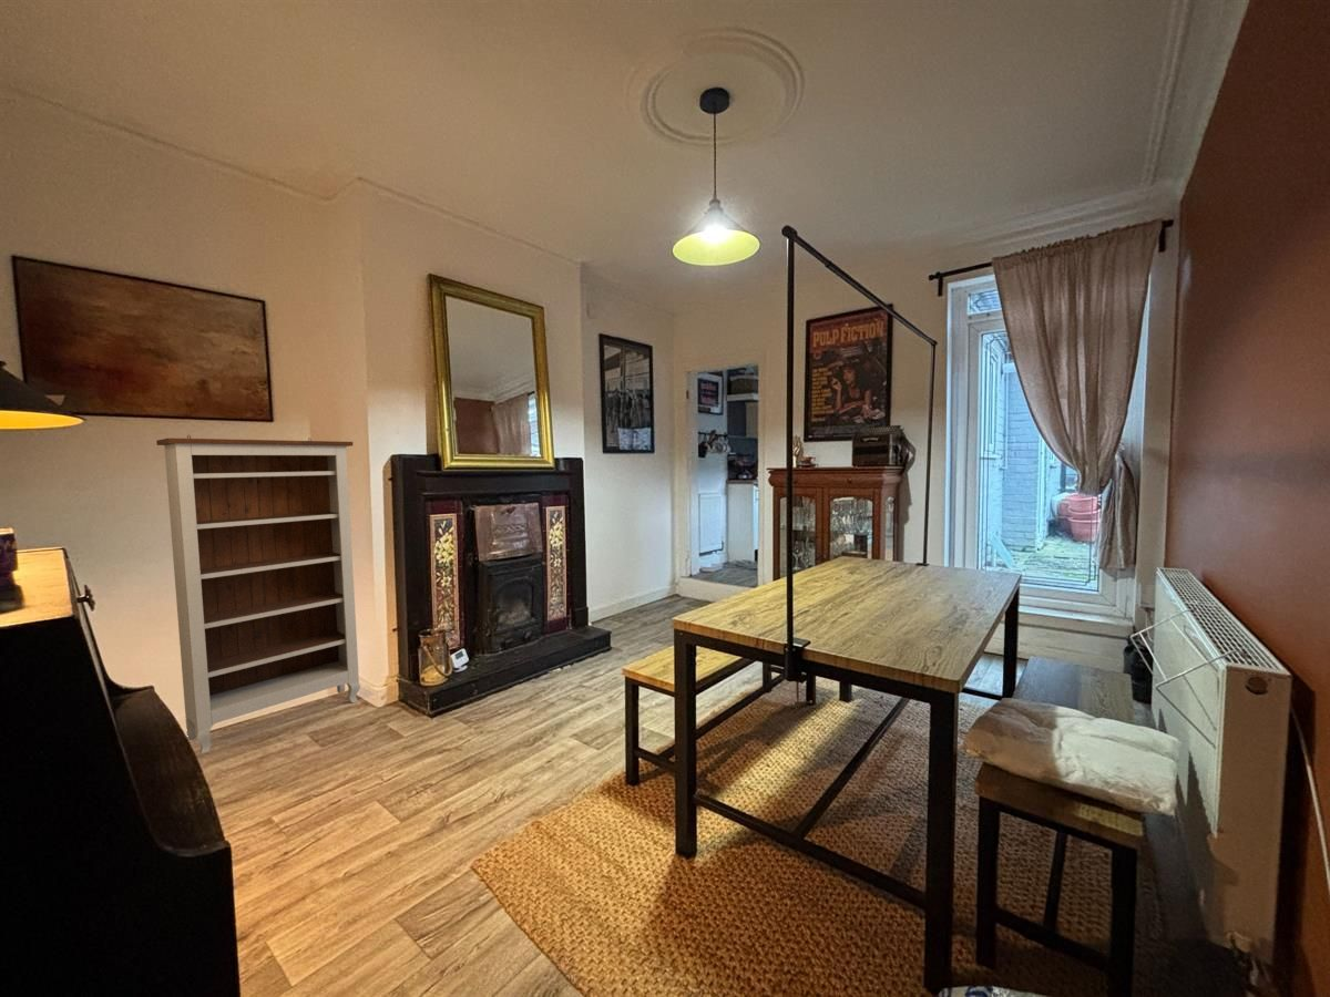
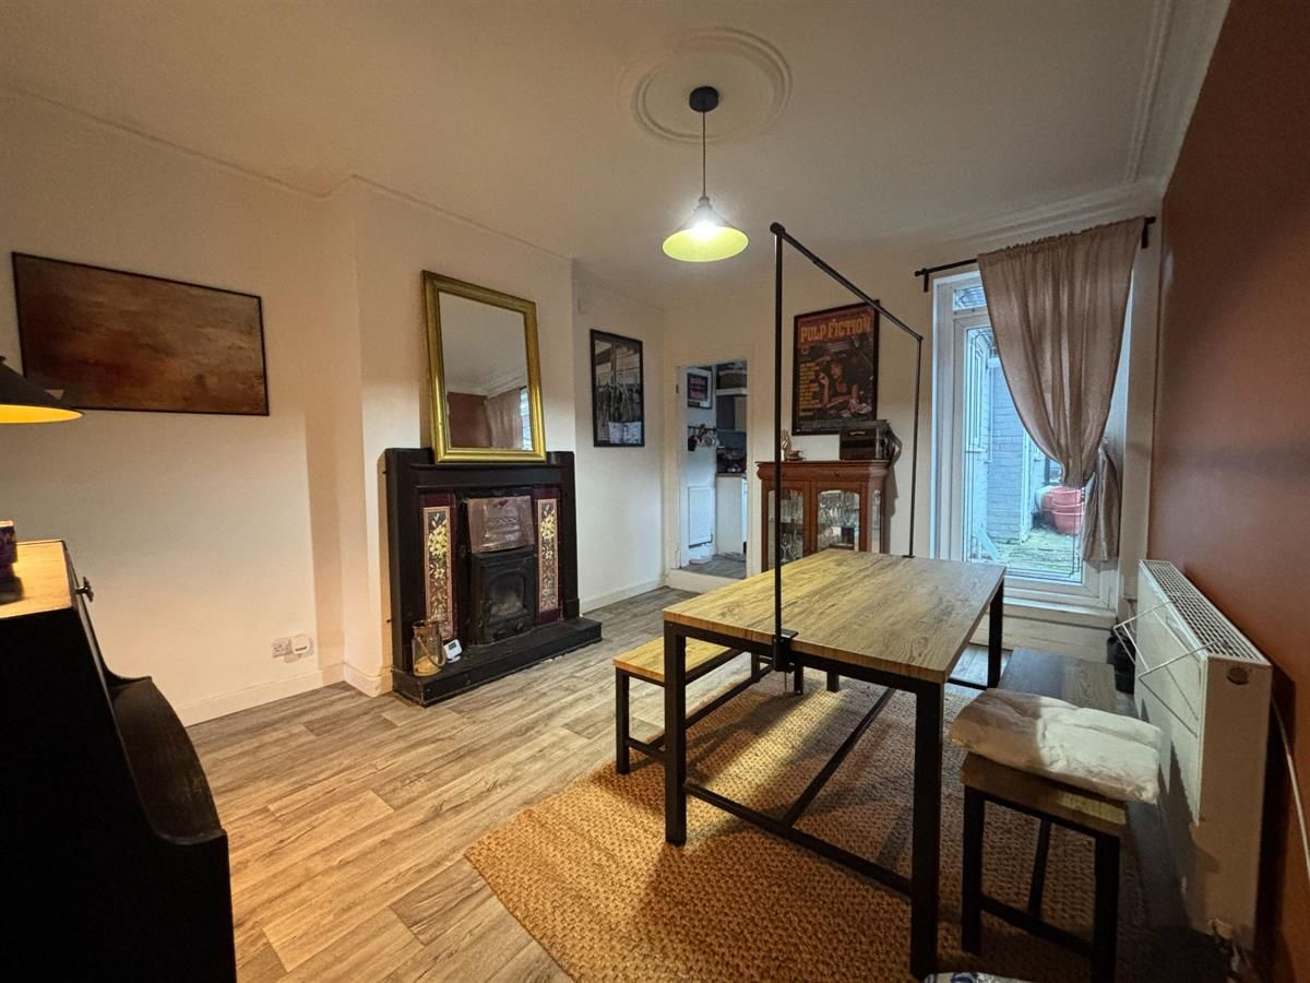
- bookshelf (270, 579)
